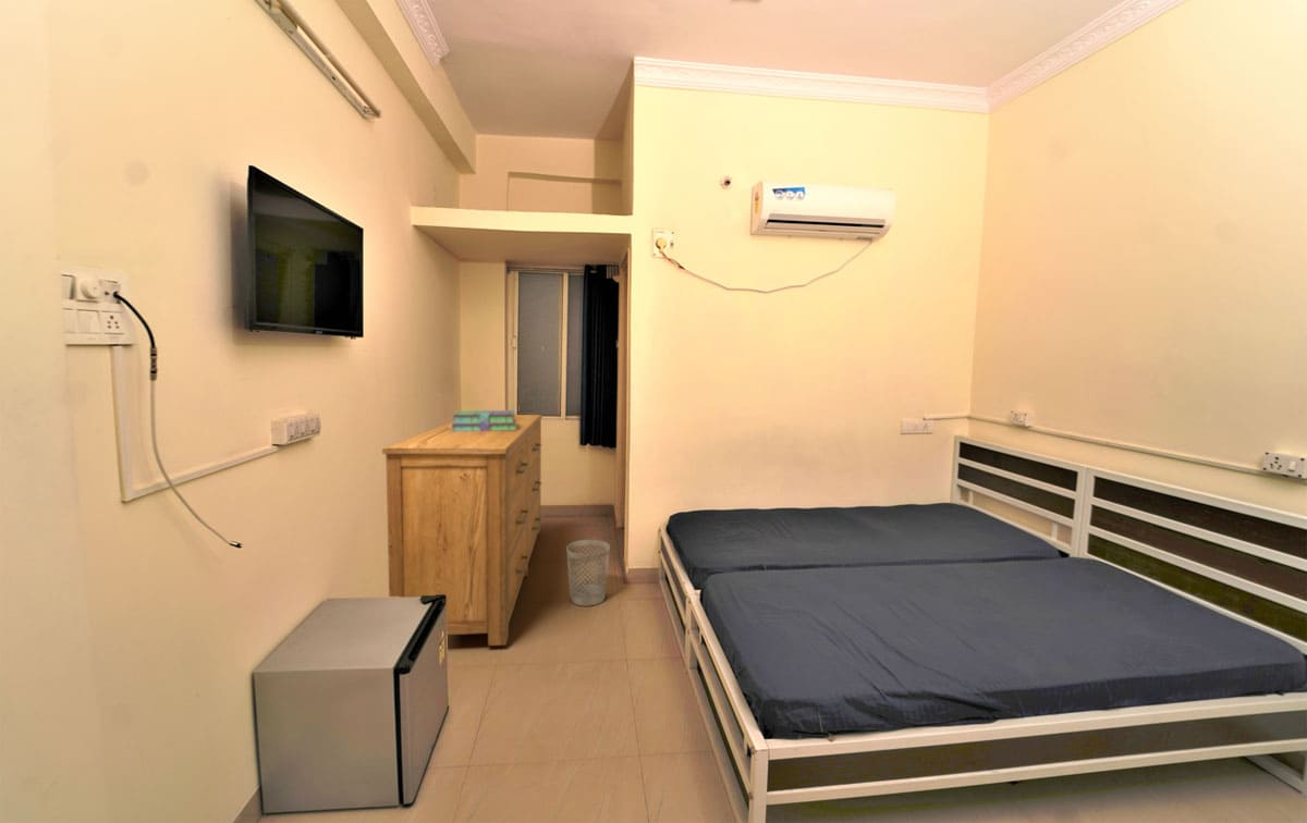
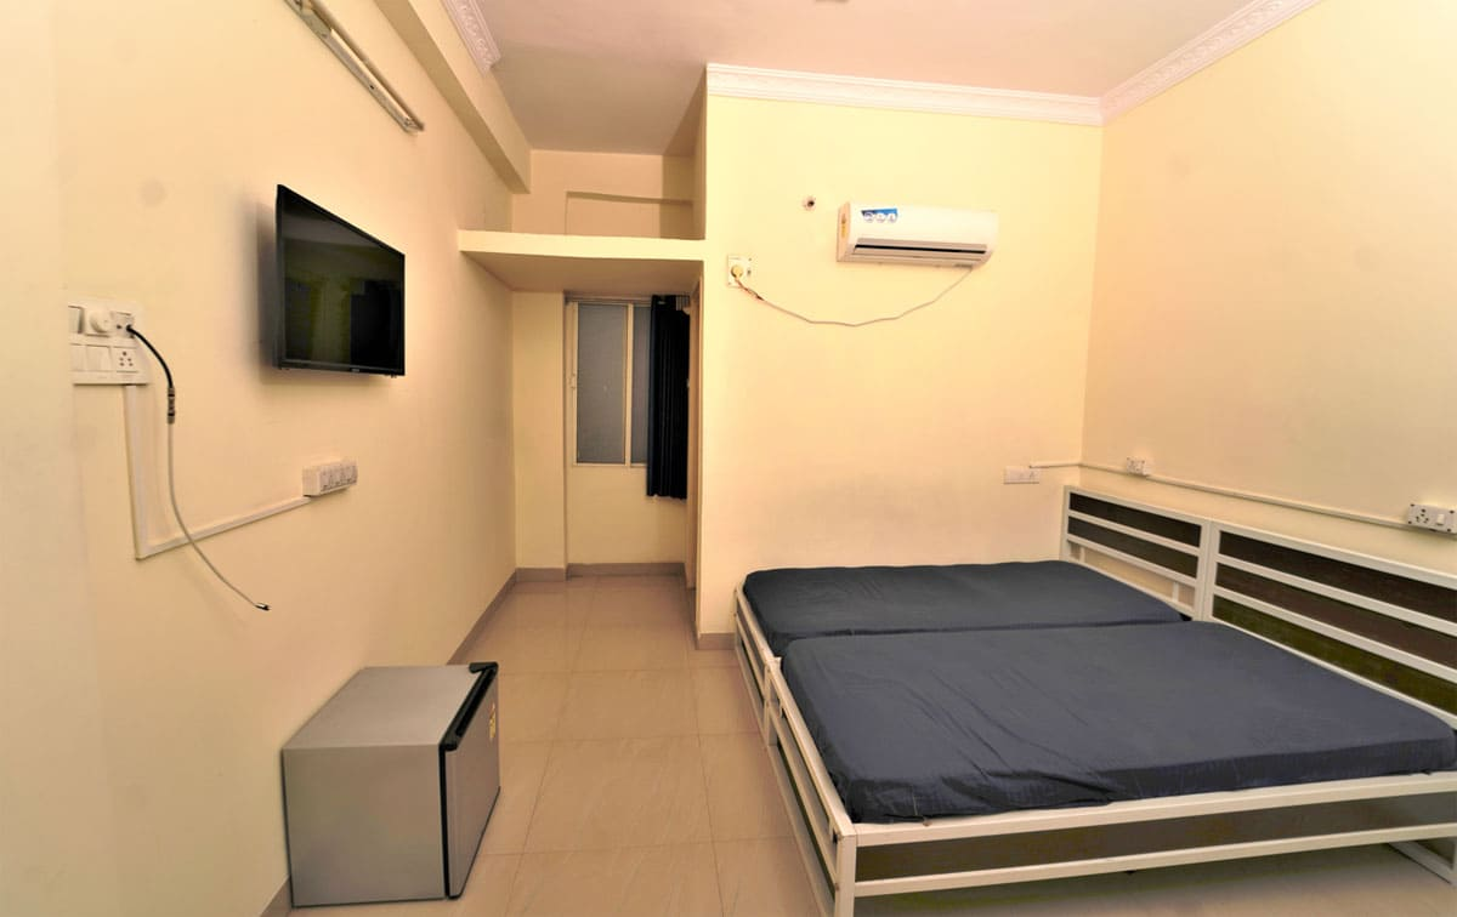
- dresser (487, 502)
- stack of books (485, 419)
- wastebasket (588, 573)
